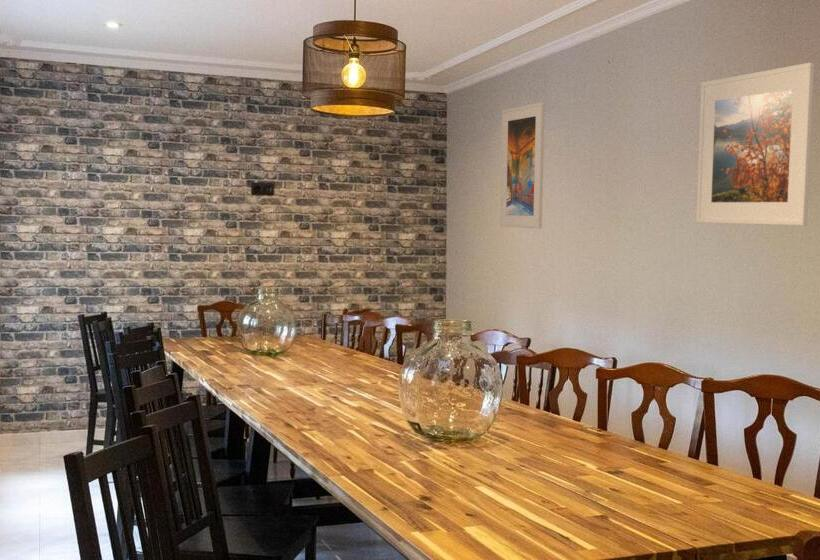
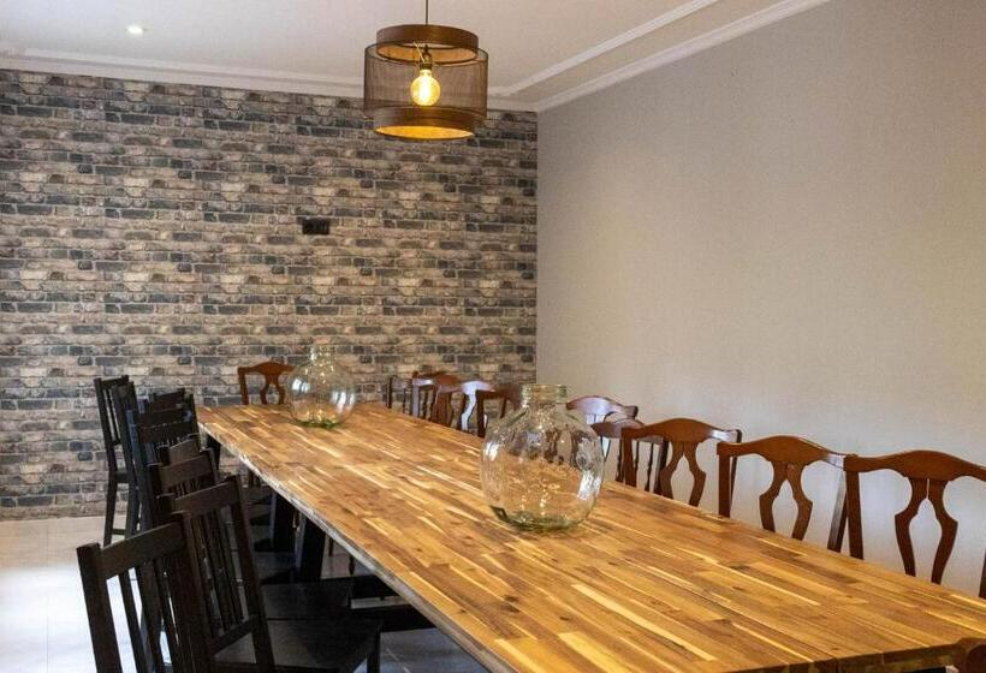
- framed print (750, 149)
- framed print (521, 167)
